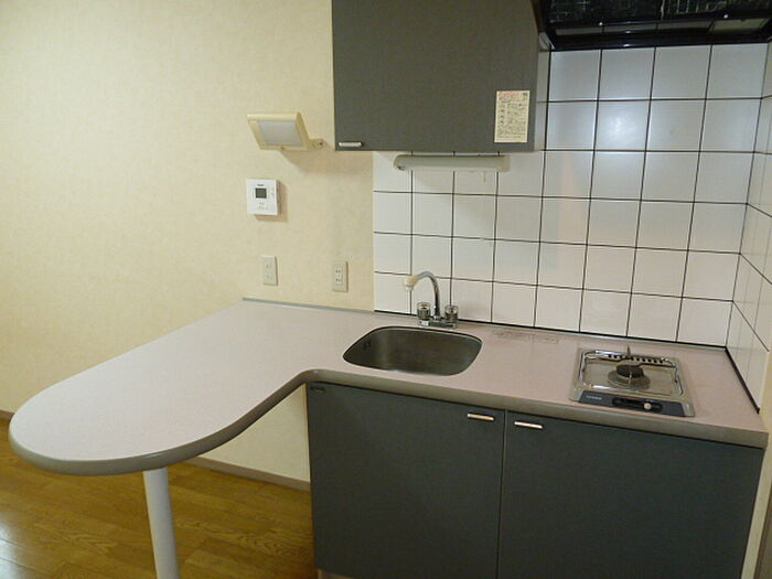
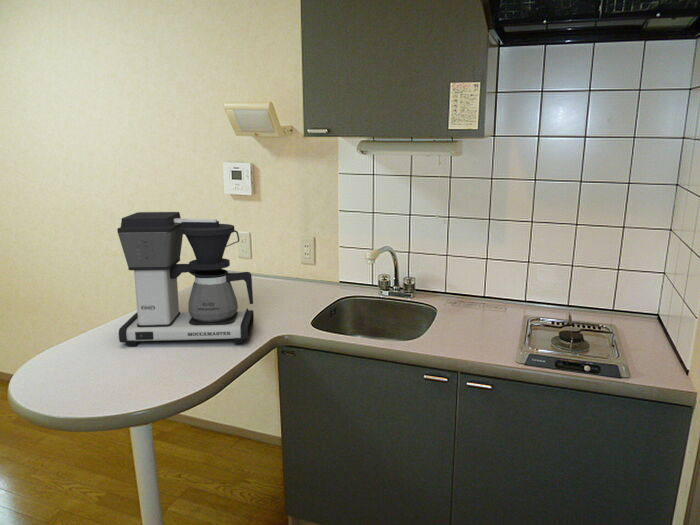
+ coffee maker (190, 273)
